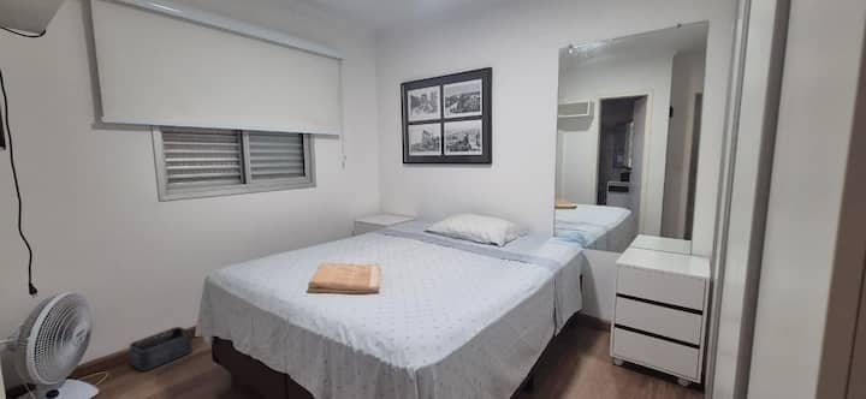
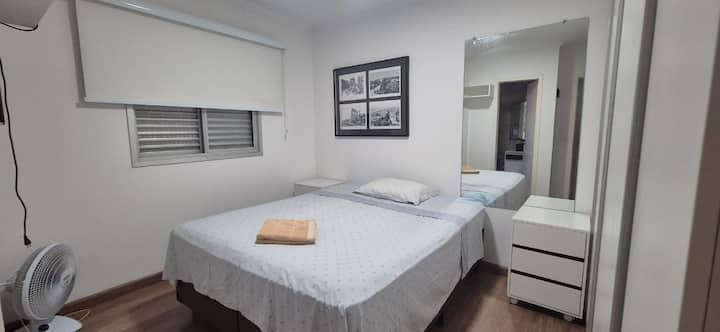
- storage bin (161, 347)
